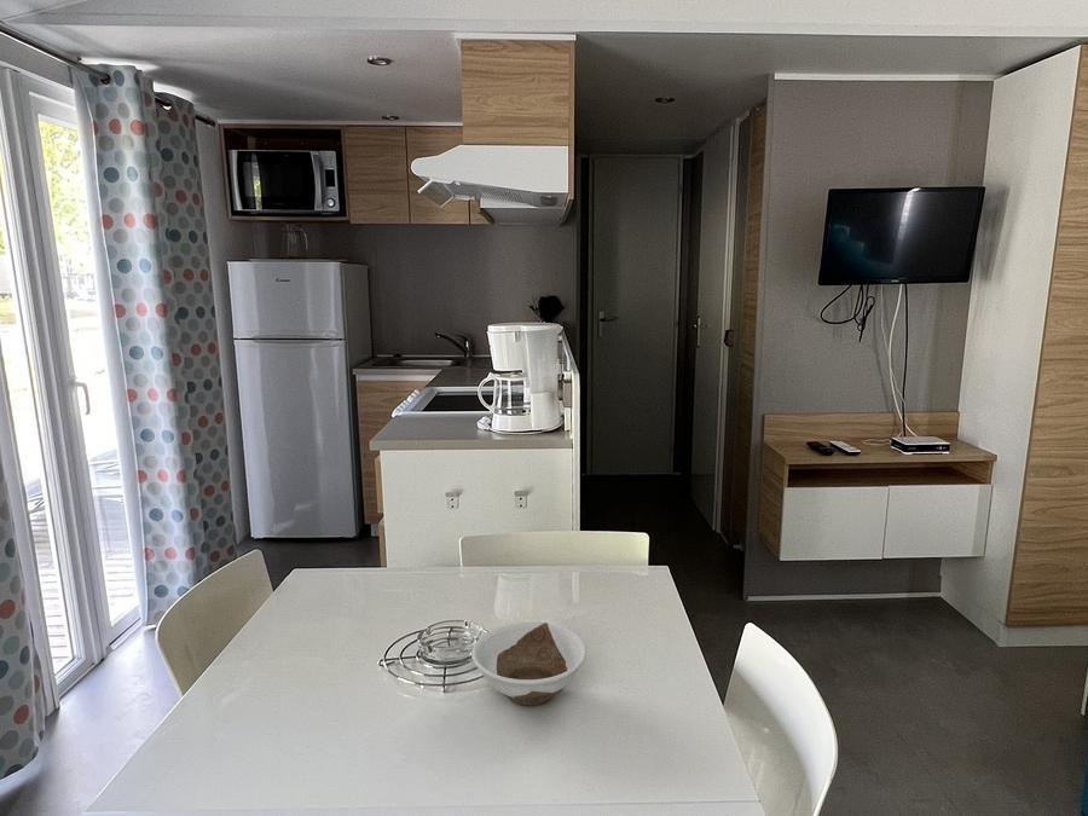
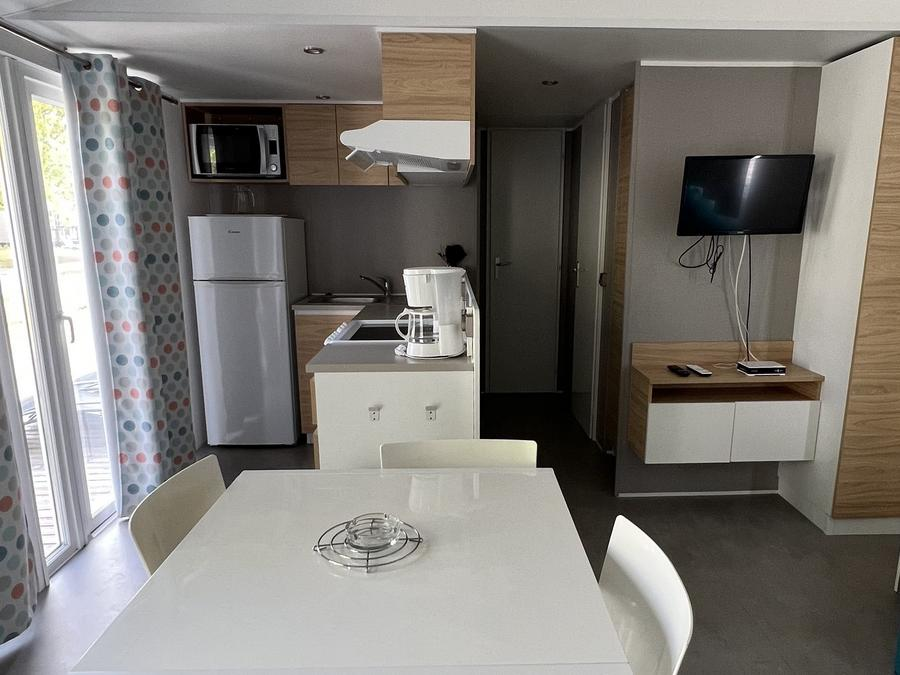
- bowl (529, 670)
